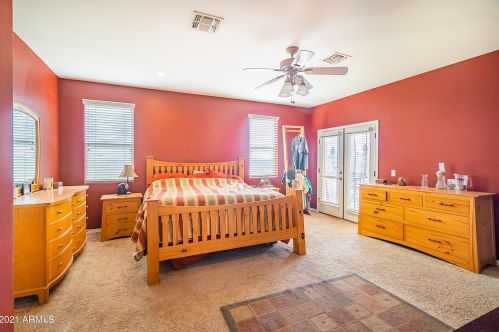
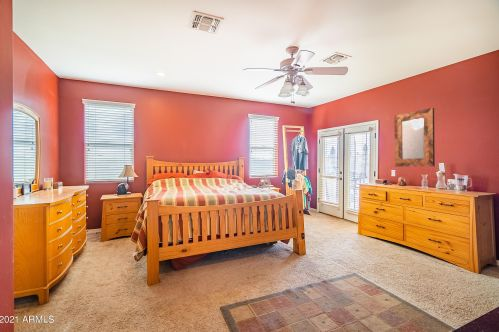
+ home mirror (413, 139)
